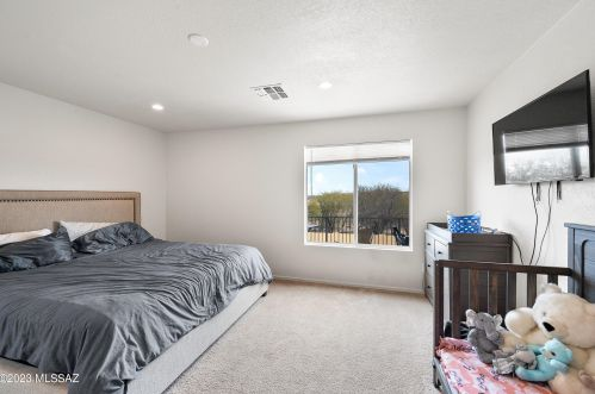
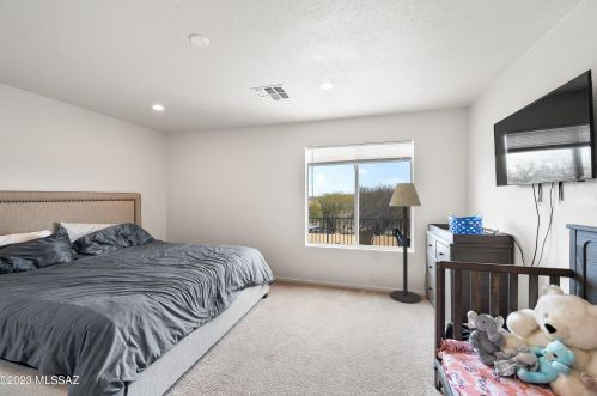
+ floor lamp (404, 239)
